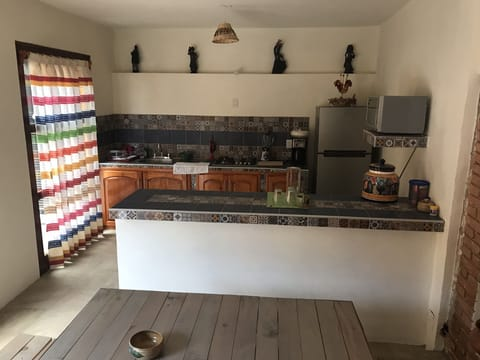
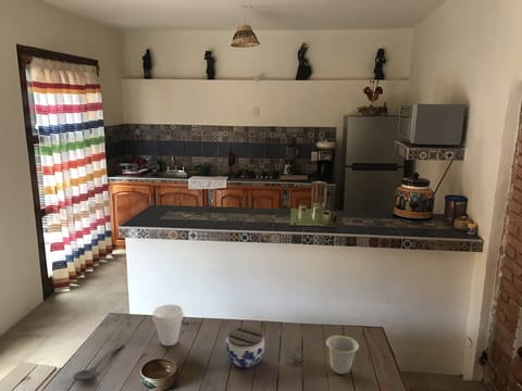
+ stirrer (101, 360)
+ cup (341, 356)
+ cup (169, 326)
+ jar (245, 346)
